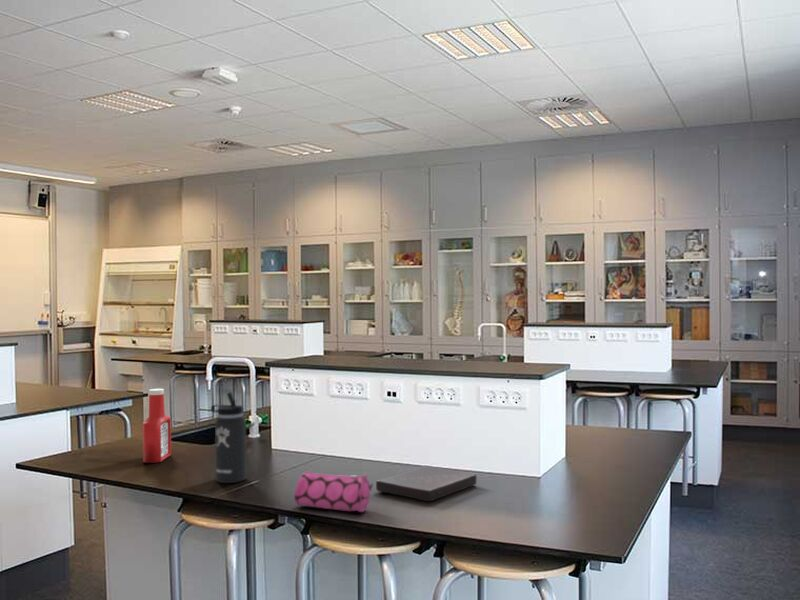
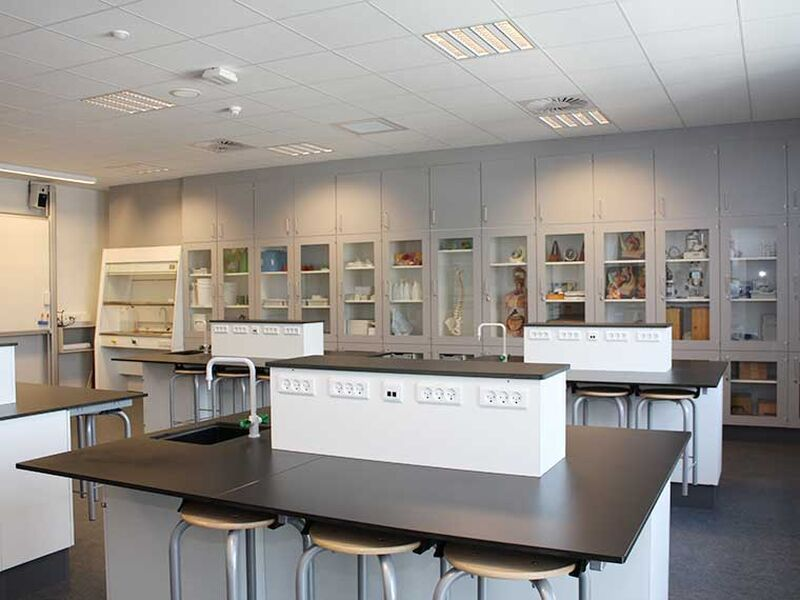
- book (427, 482)
- soap bottle (156, 423)
- pencil case (332, 490)
- thermos bottle (227, 435)
